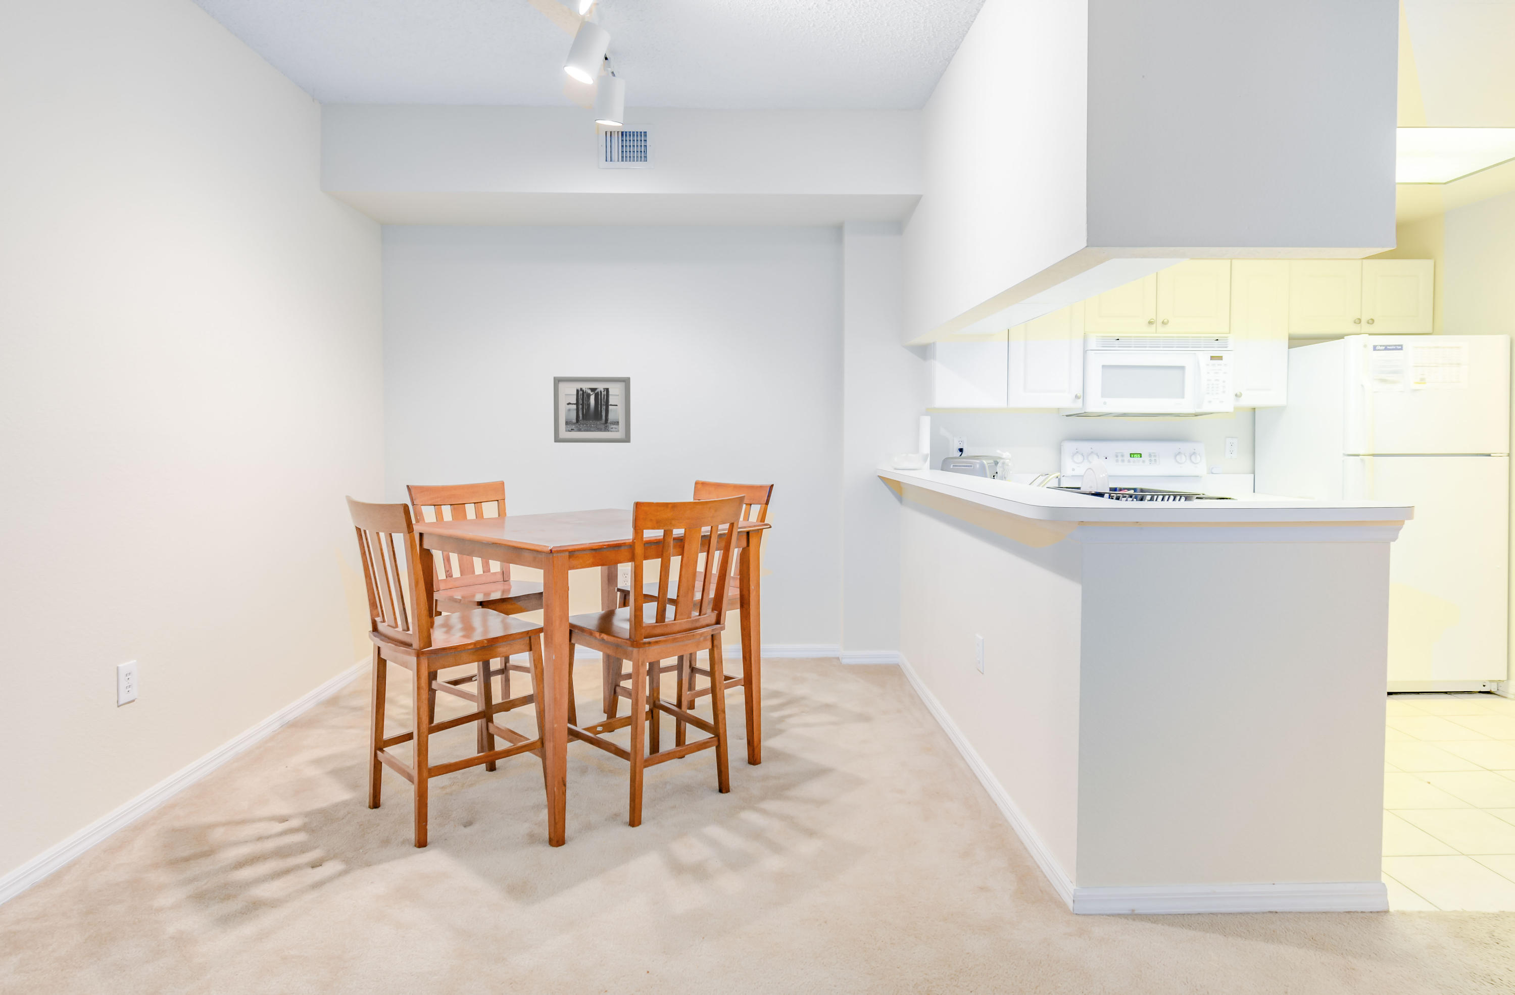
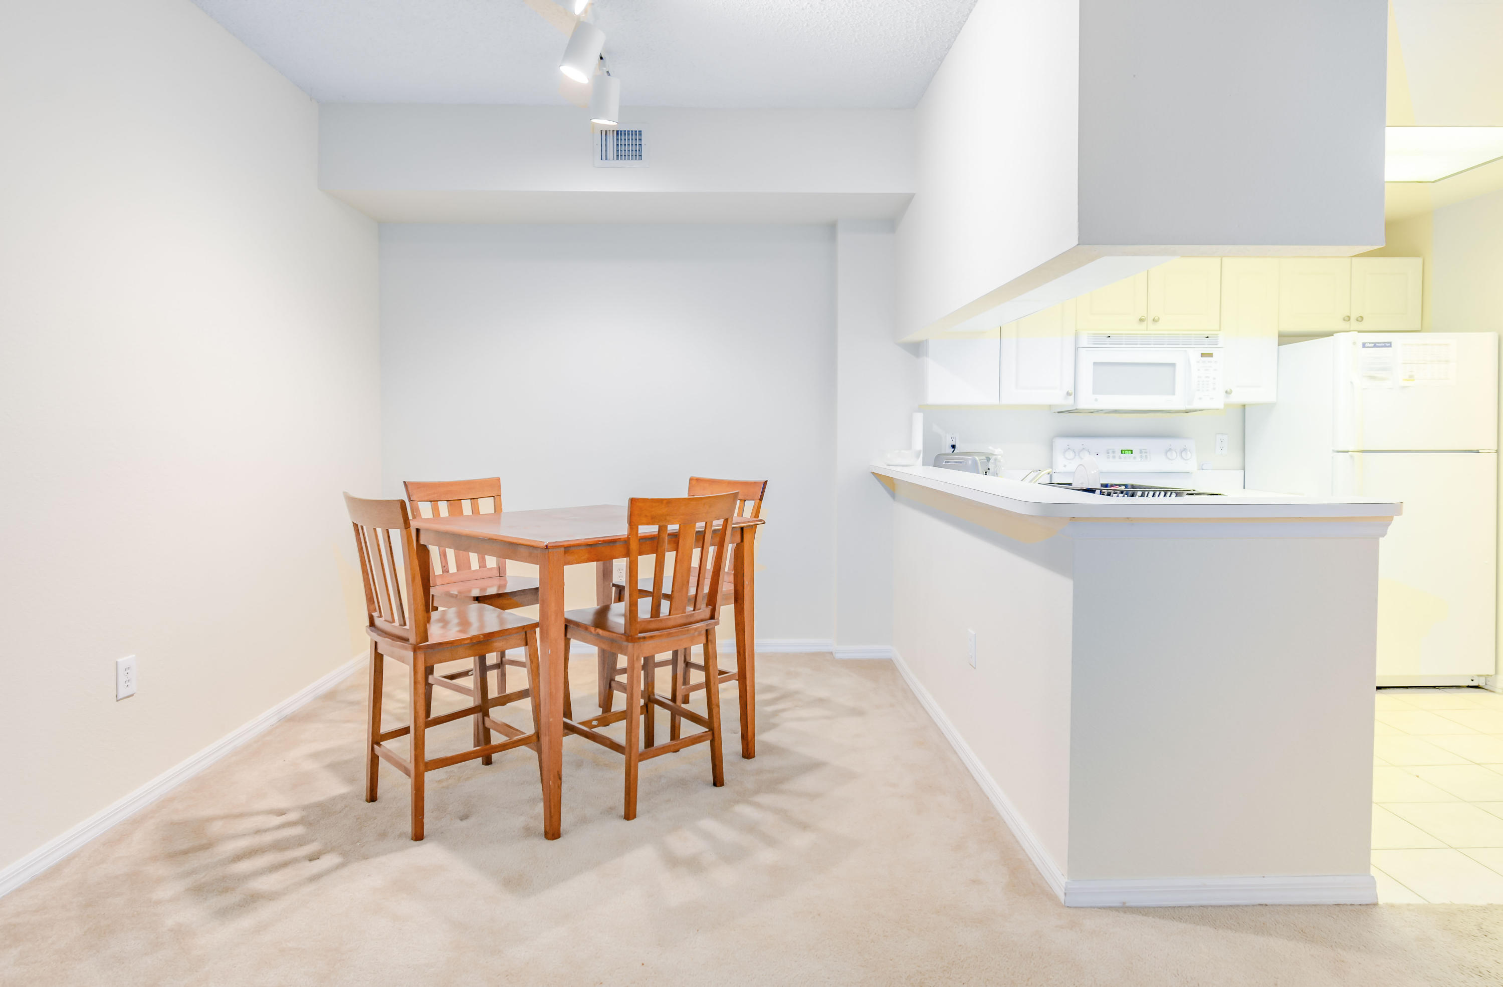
- wall art (592, 410)
